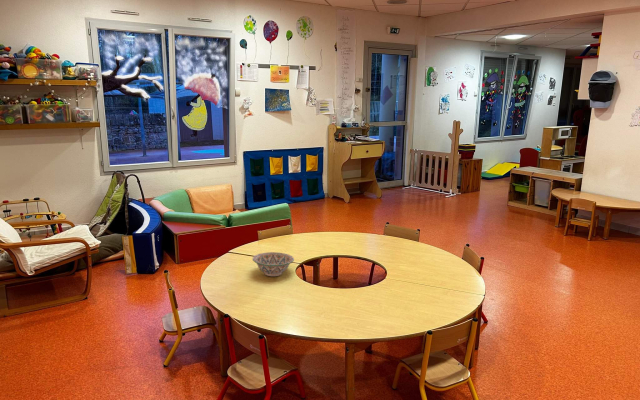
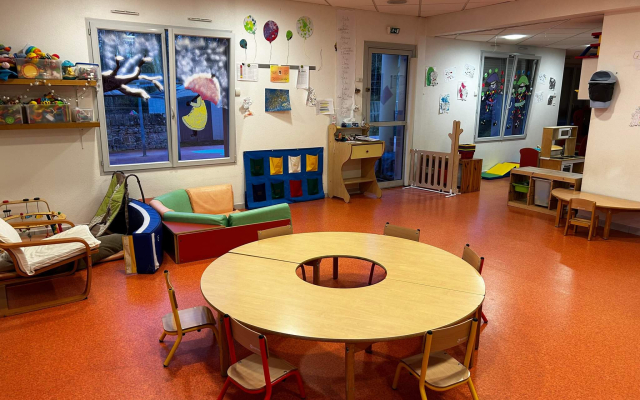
- decorative bowl (273, 265)
